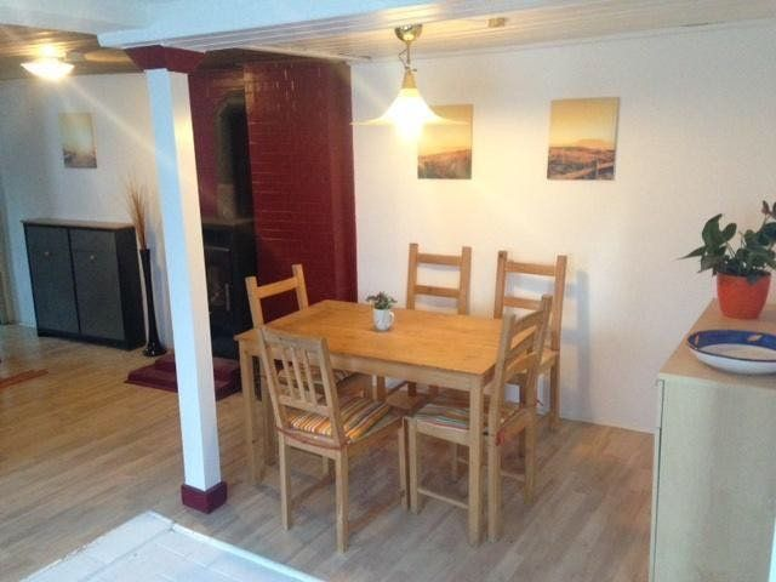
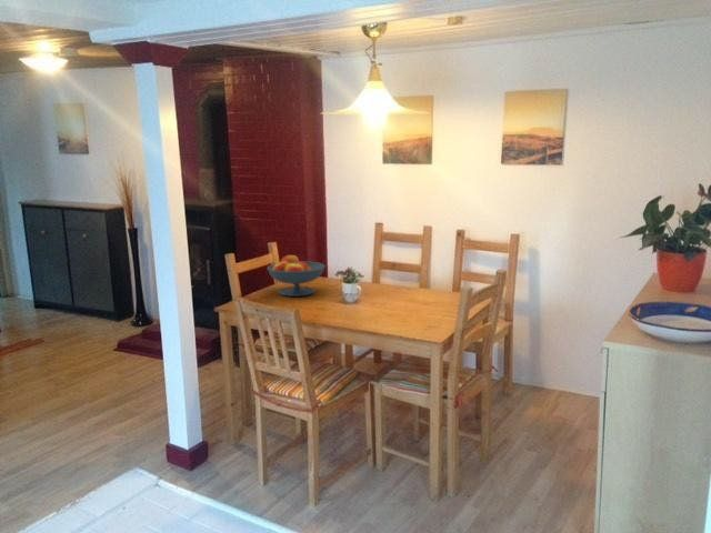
+ fruit bowl (296, 274)
